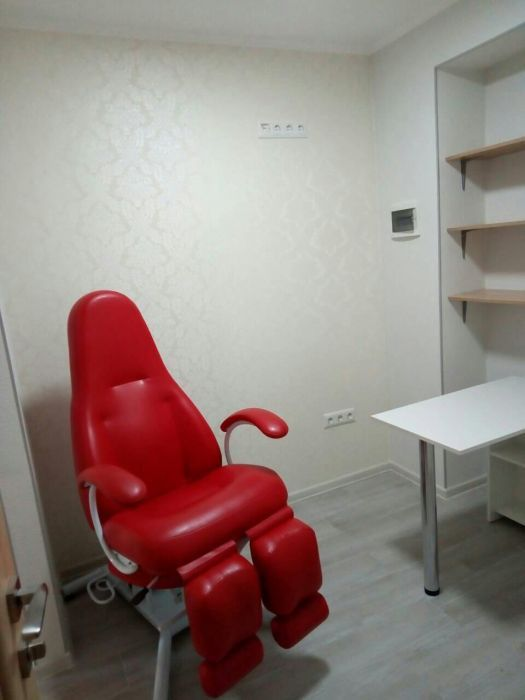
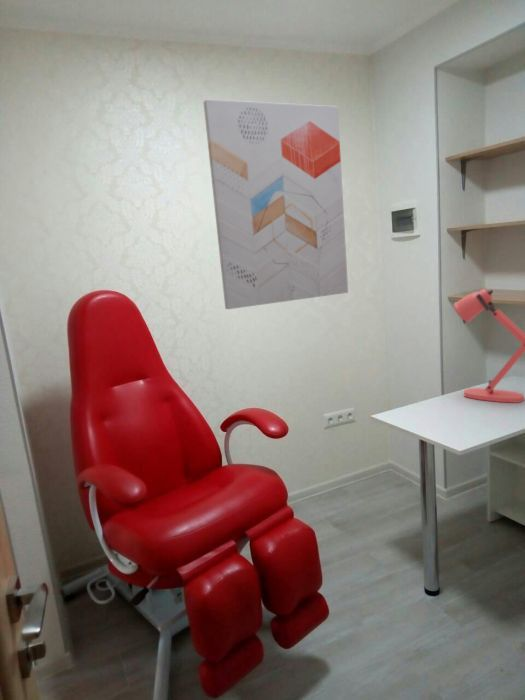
+ wall art (282, 206)
+ desk lamp (507, 329)
